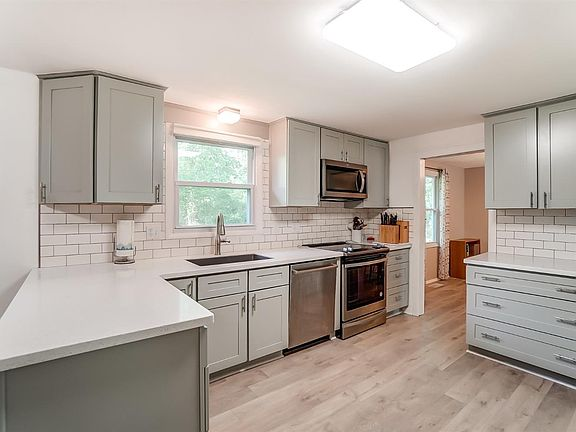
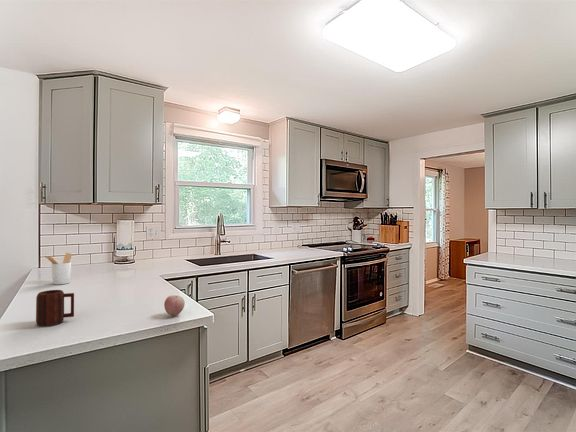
+ utensil holder (57, 268)
+ apple (174, 305)
+ mug (55, 307)
